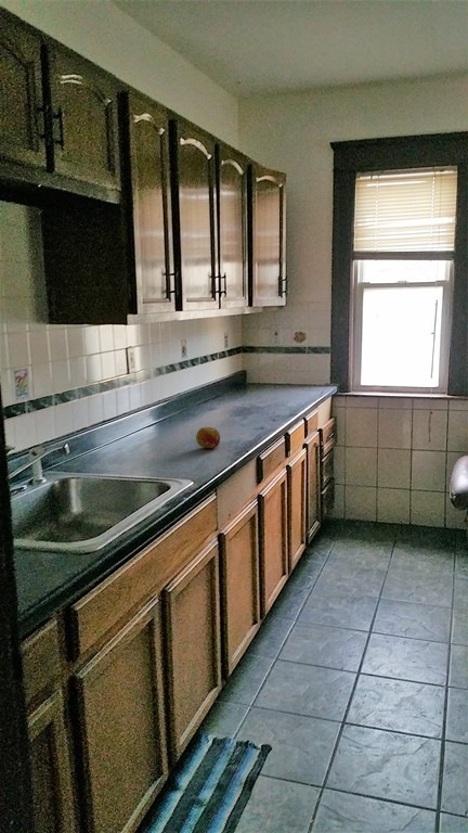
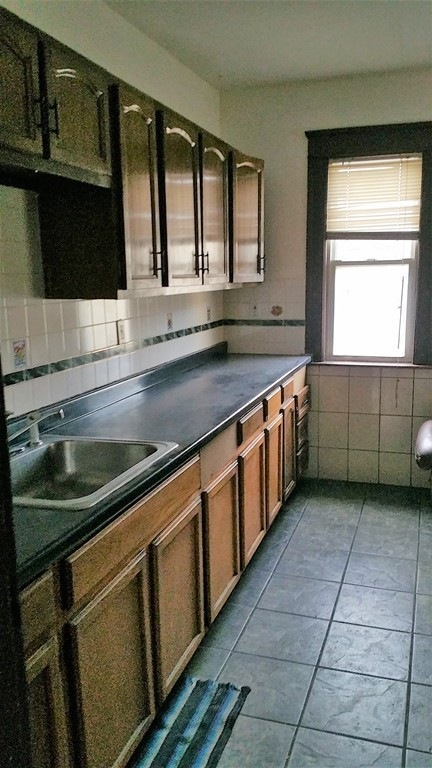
- fruit (208, 437)
